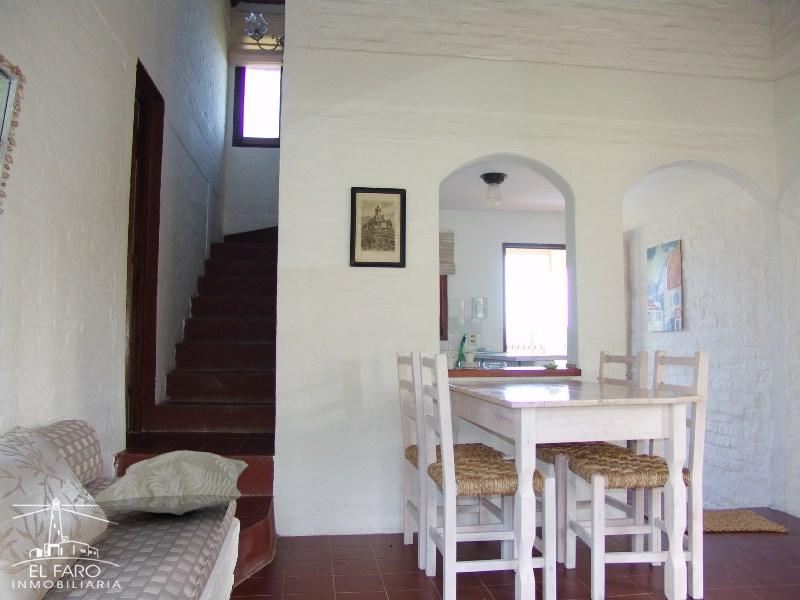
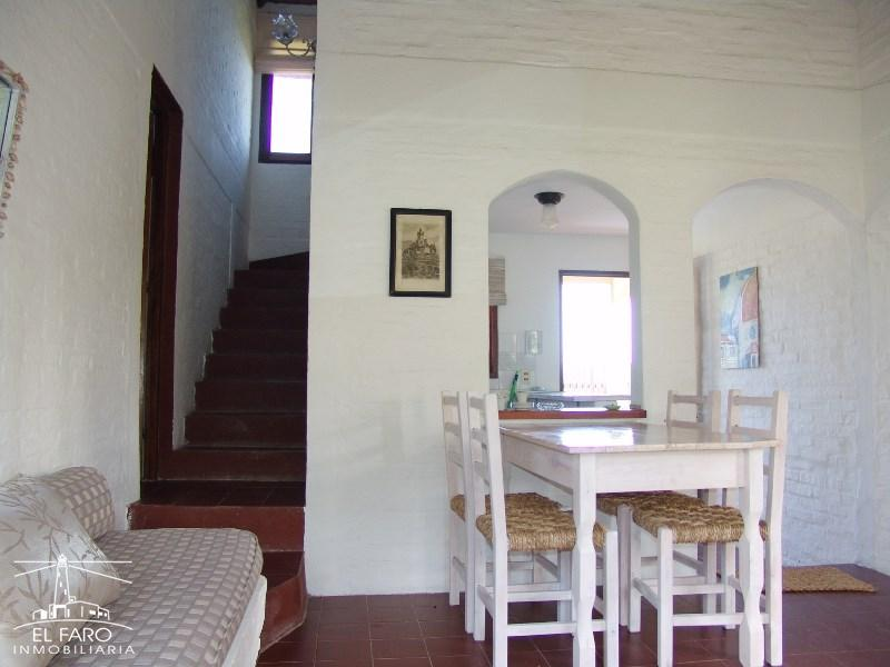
- decorative pillow (179, 481)
